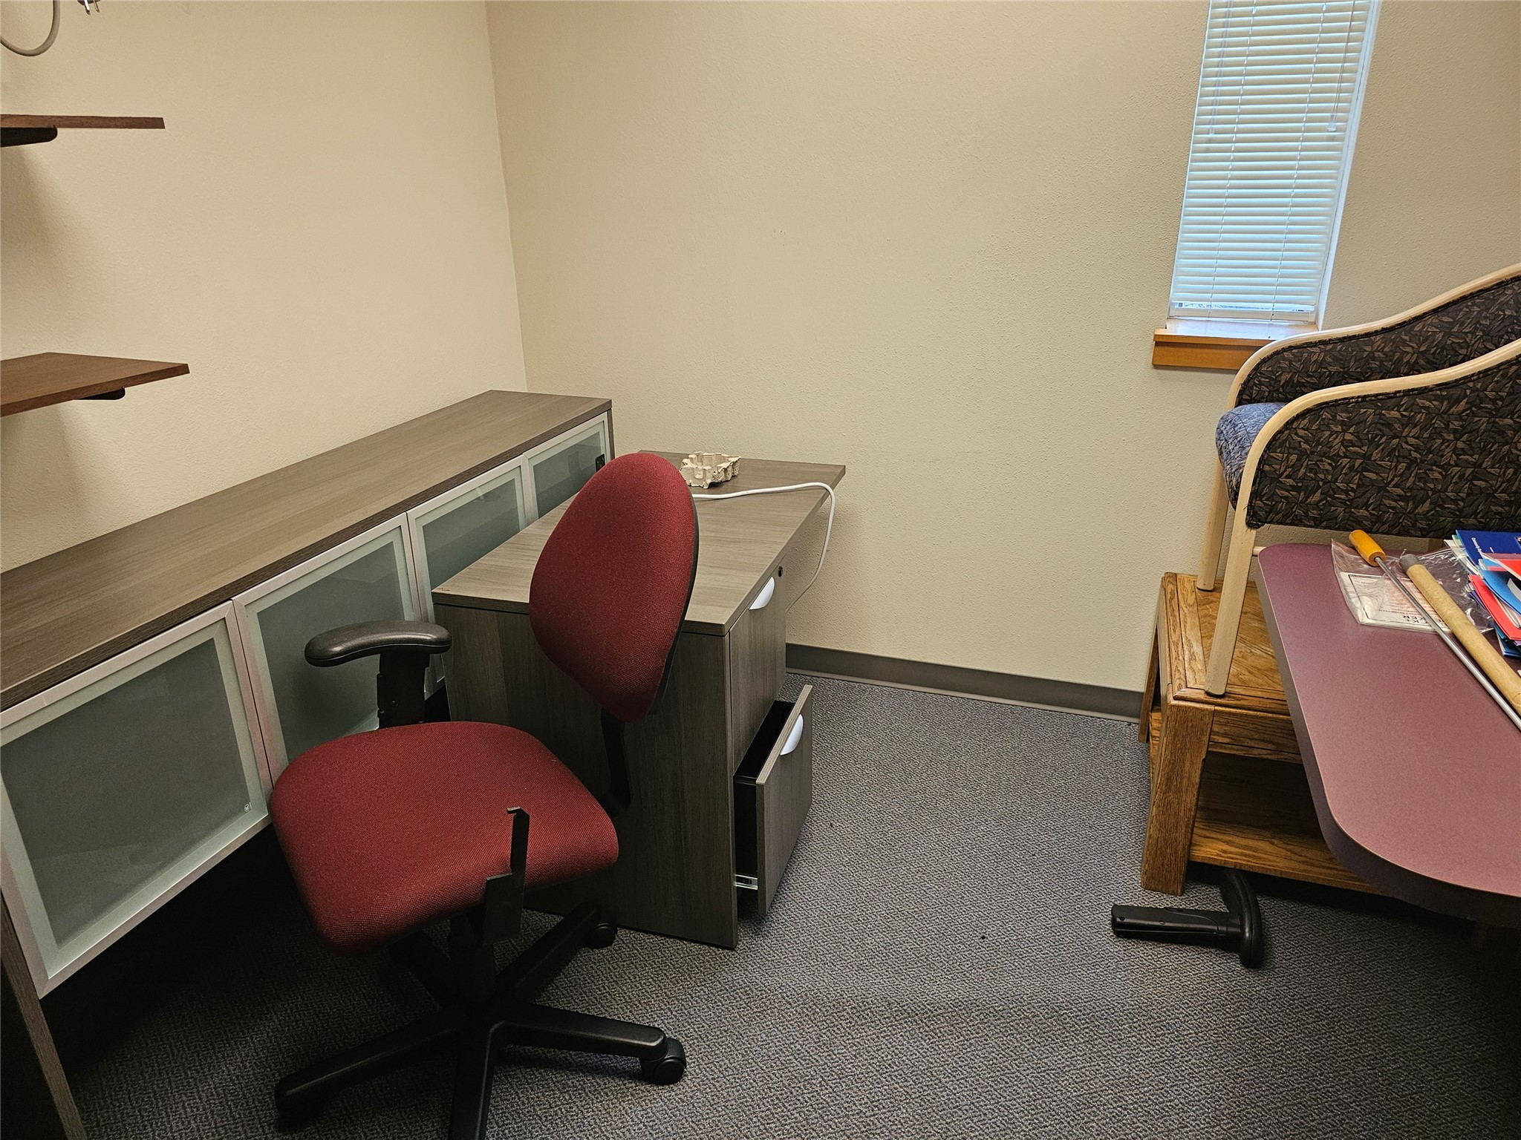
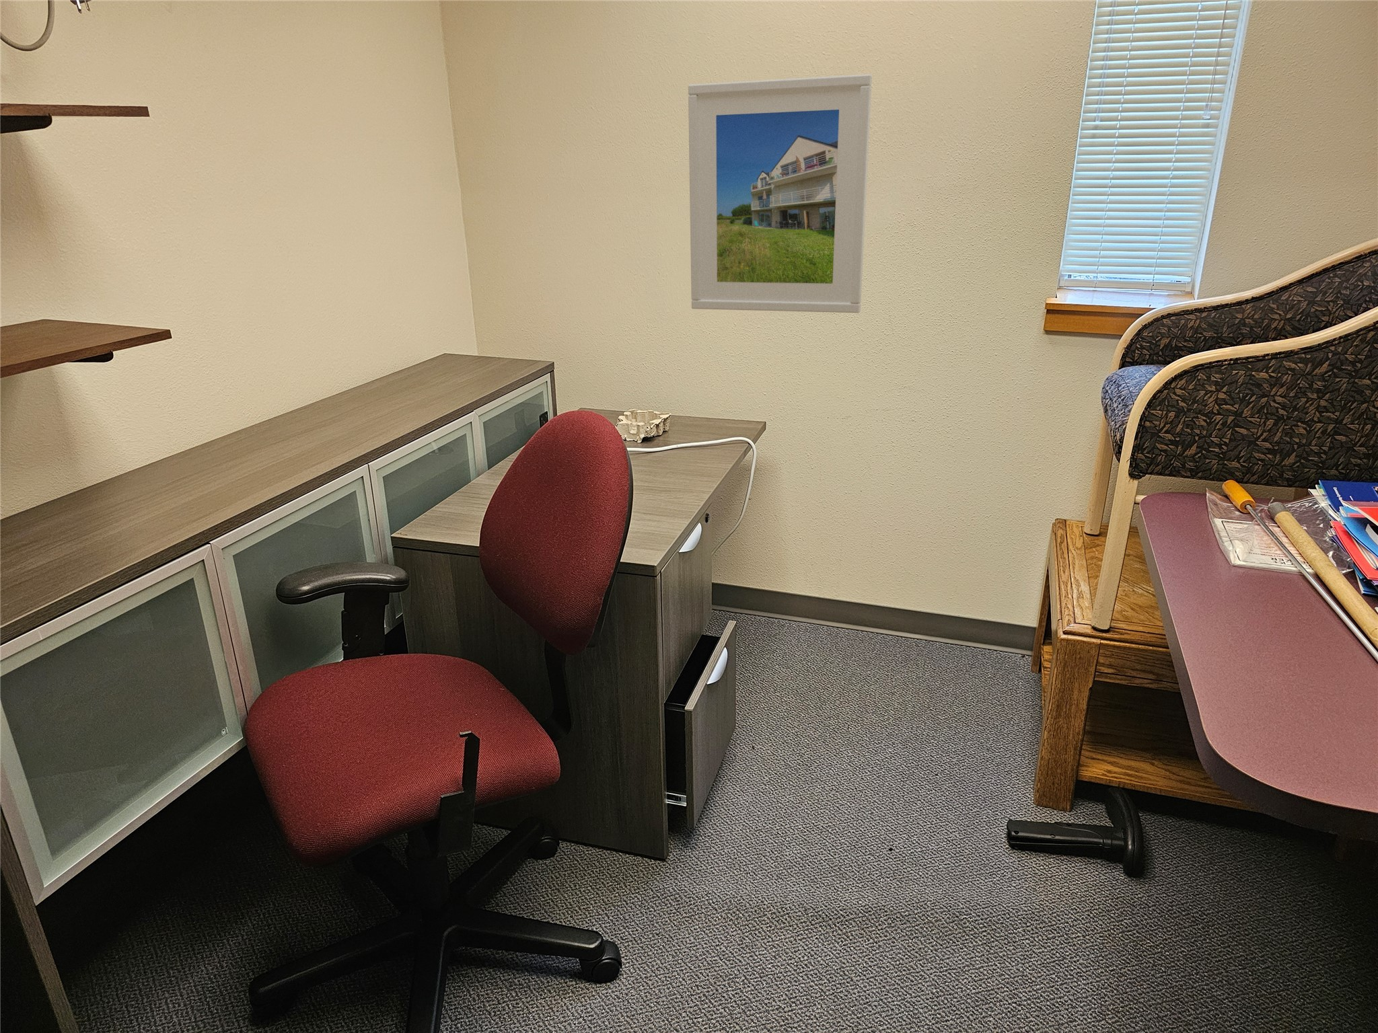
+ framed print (775, 200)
